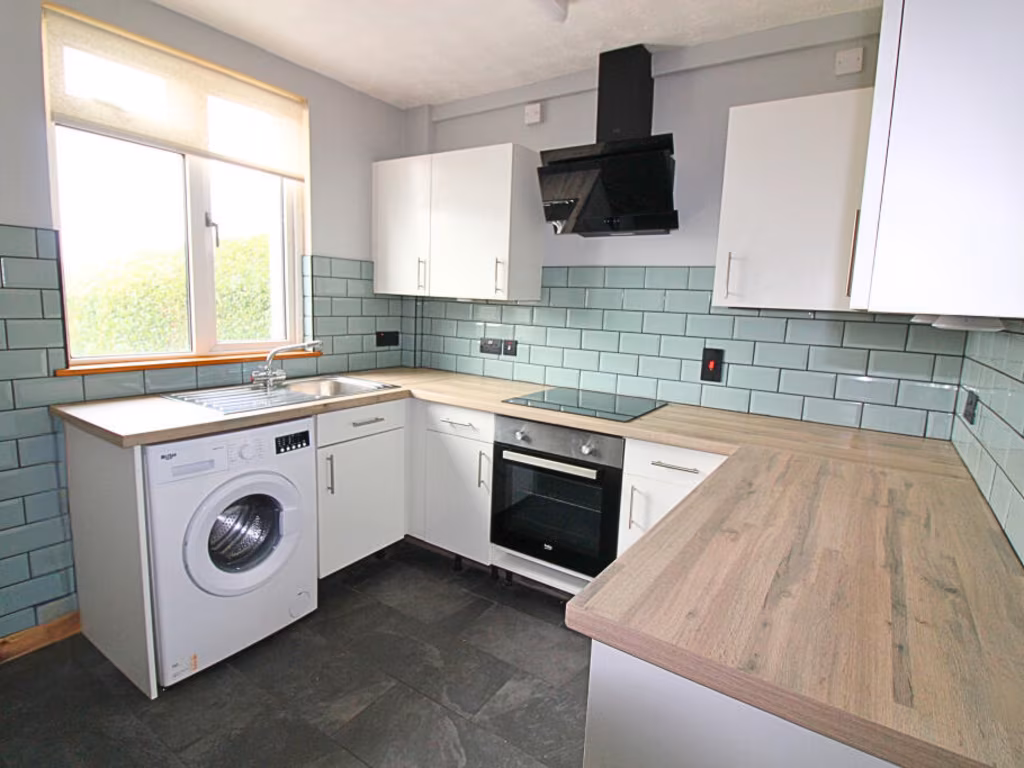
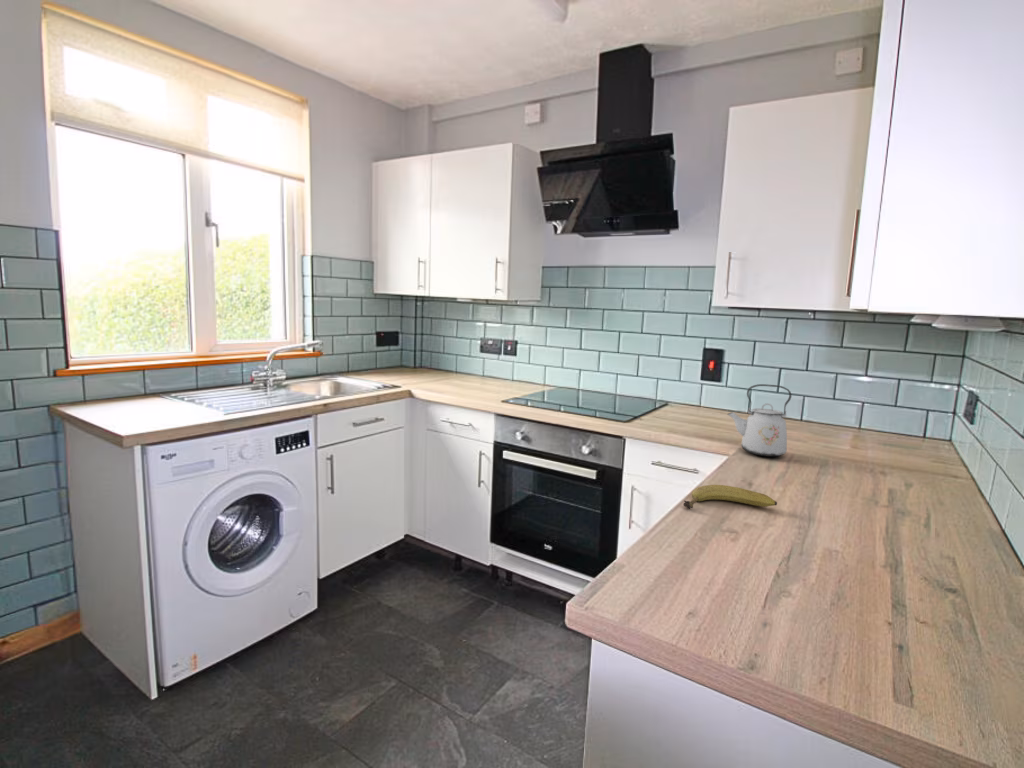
+ fruit (730, 499)
+ kettle (757, 418)
